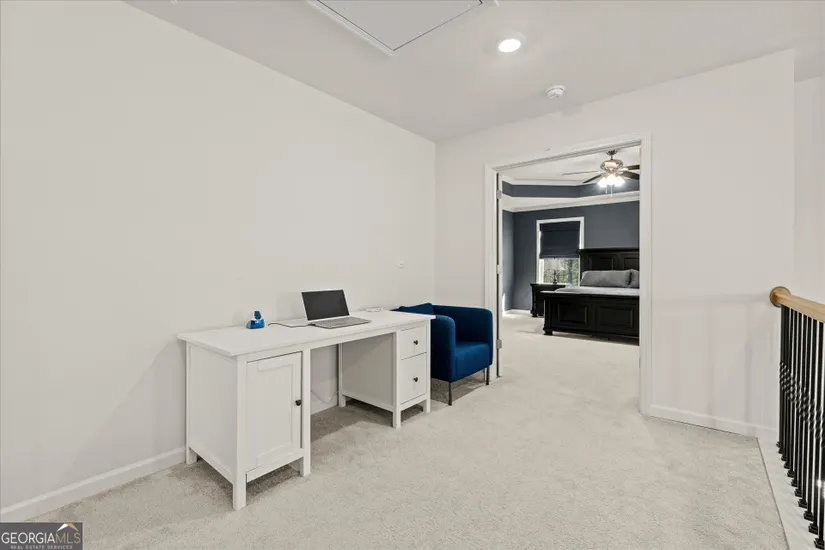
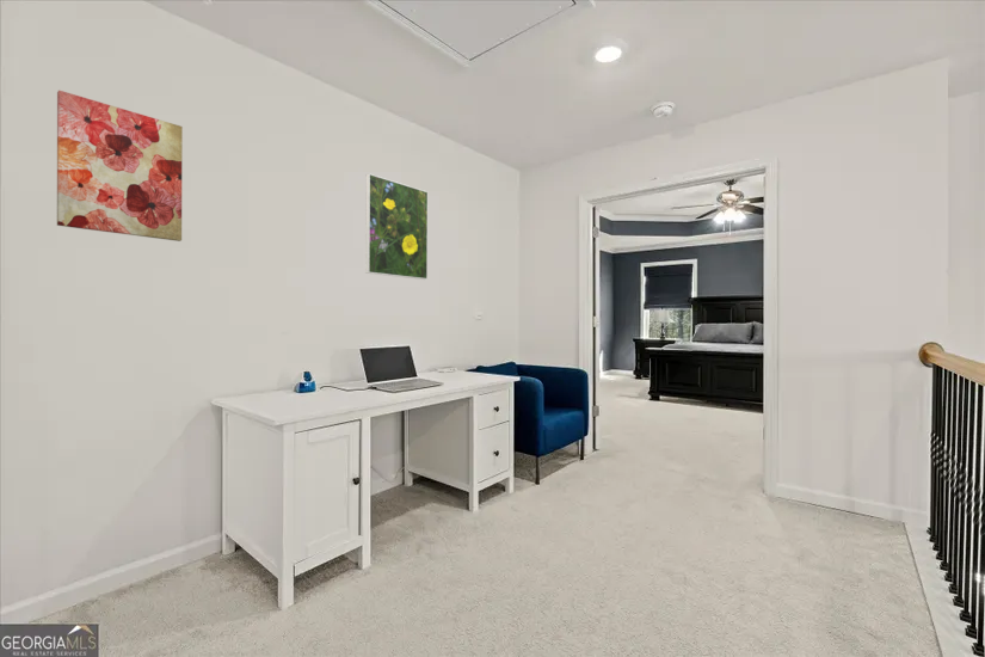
+ wall art (124, 172)
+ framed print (398, 229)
